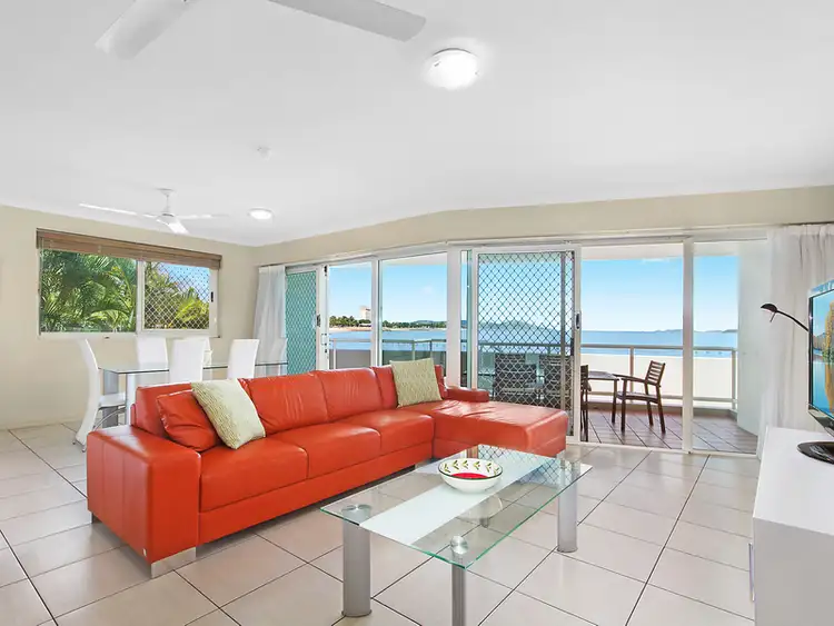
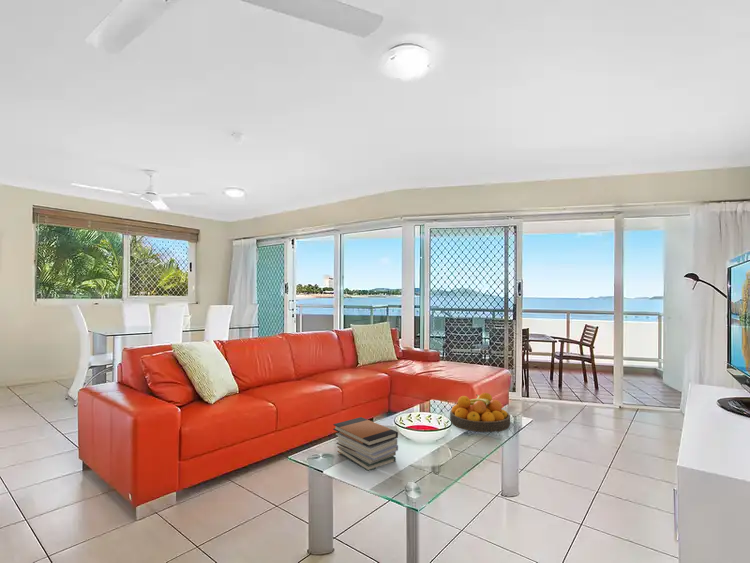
+ fruit bowl (479, 408)
+ book stack (365, 442)
